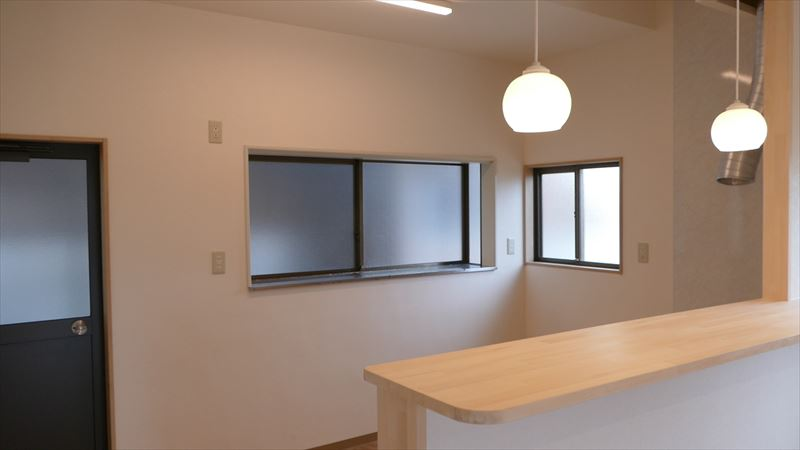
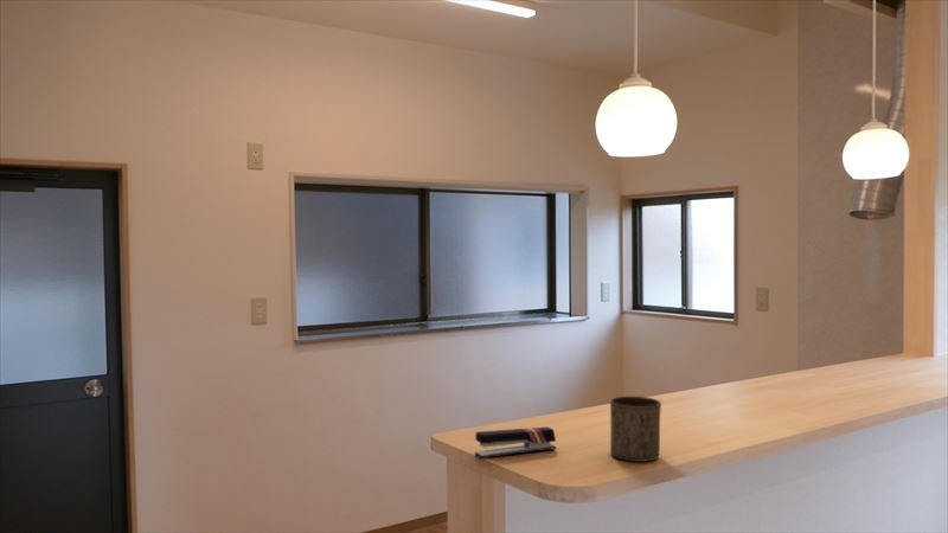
+ stapler (515, 439)
+ cup (635, 428)
